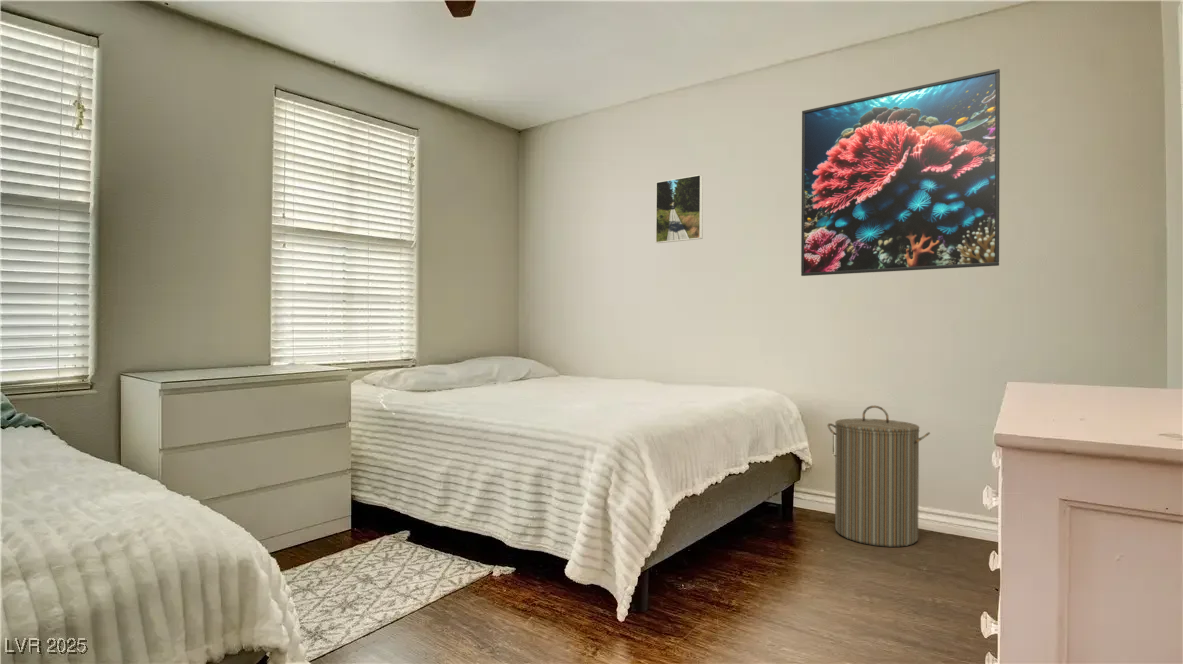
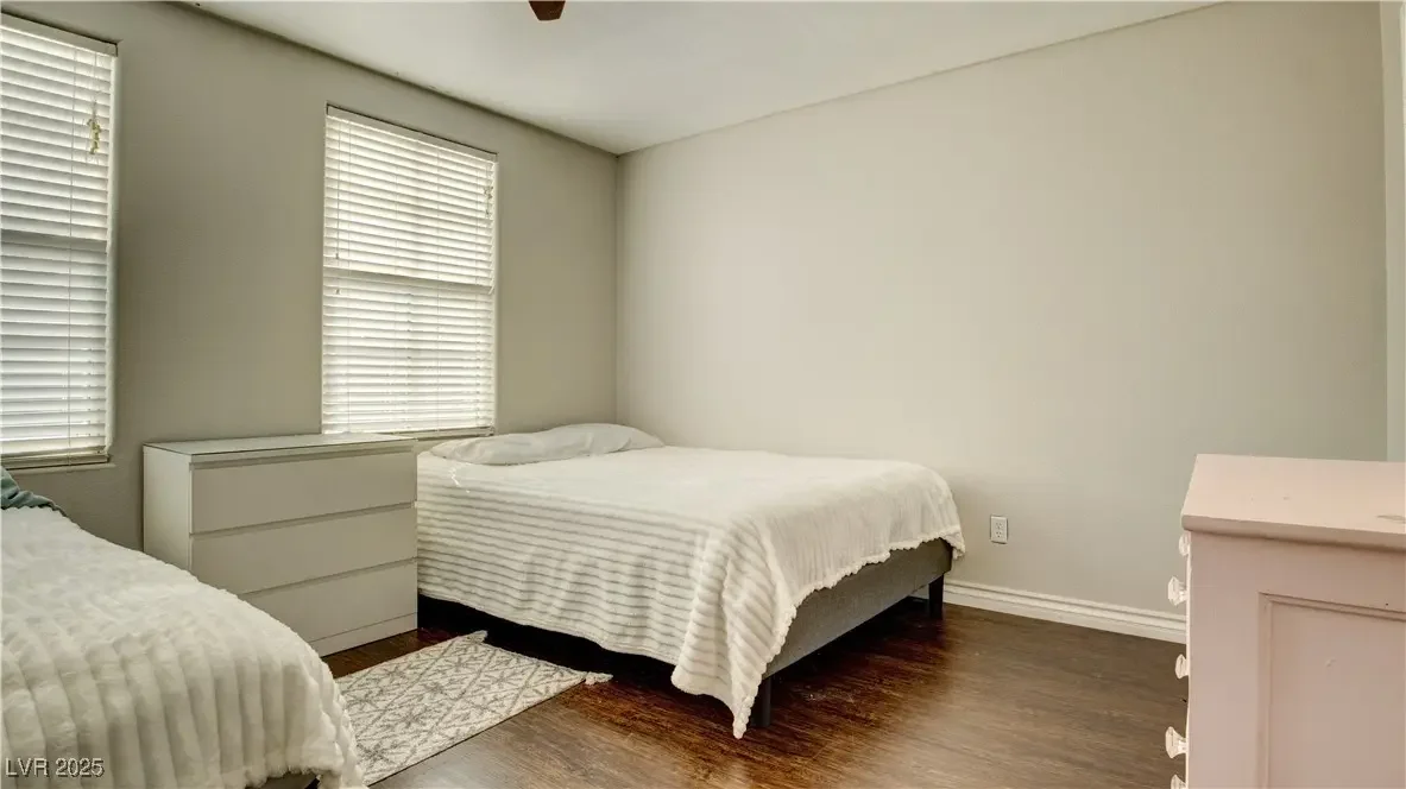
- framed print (678, 209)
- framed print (892, 181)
- laundry hamper (876, 470)
